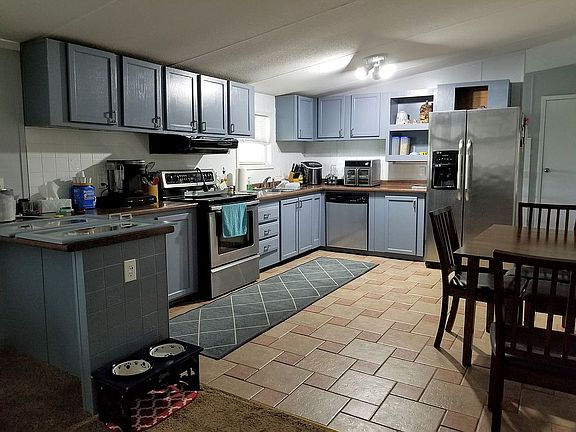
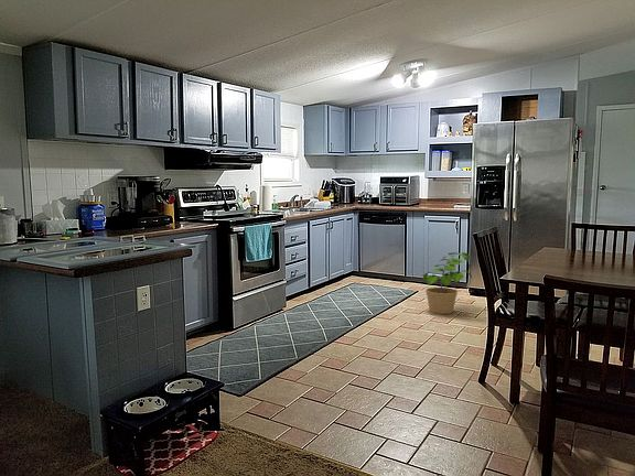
+ potted plant (454, 281)
